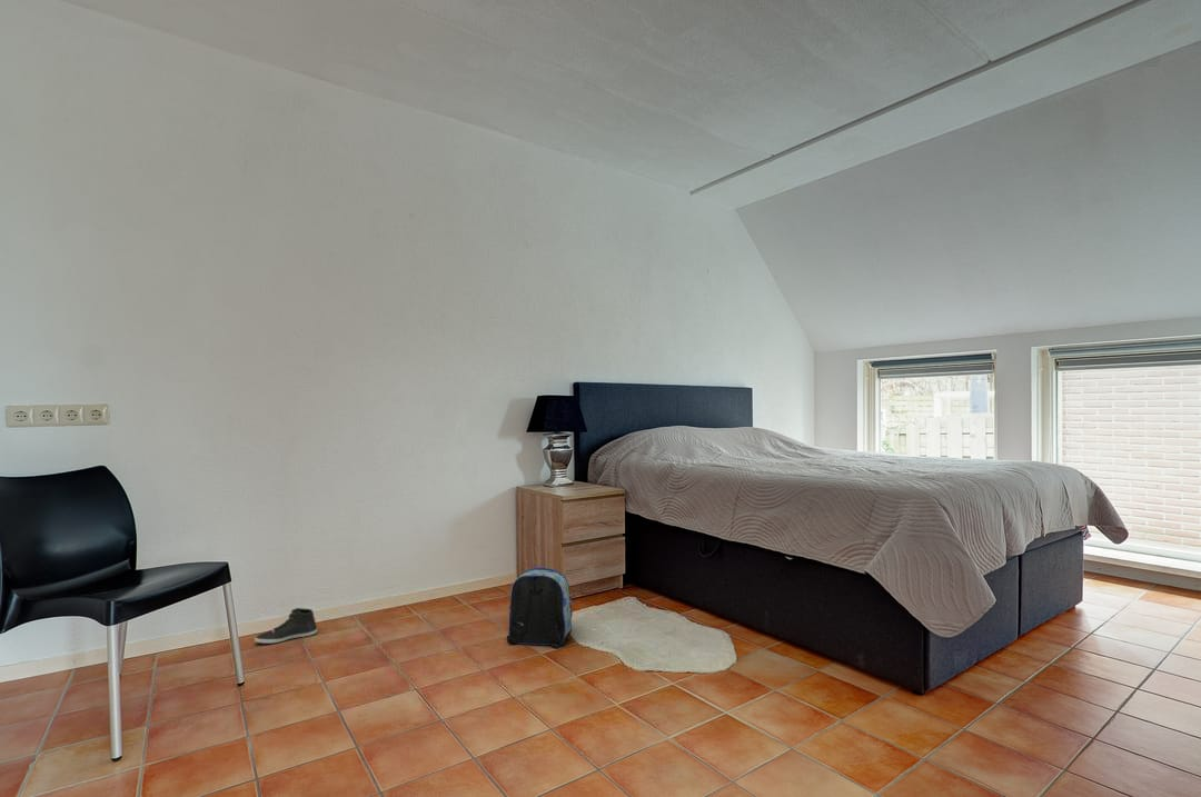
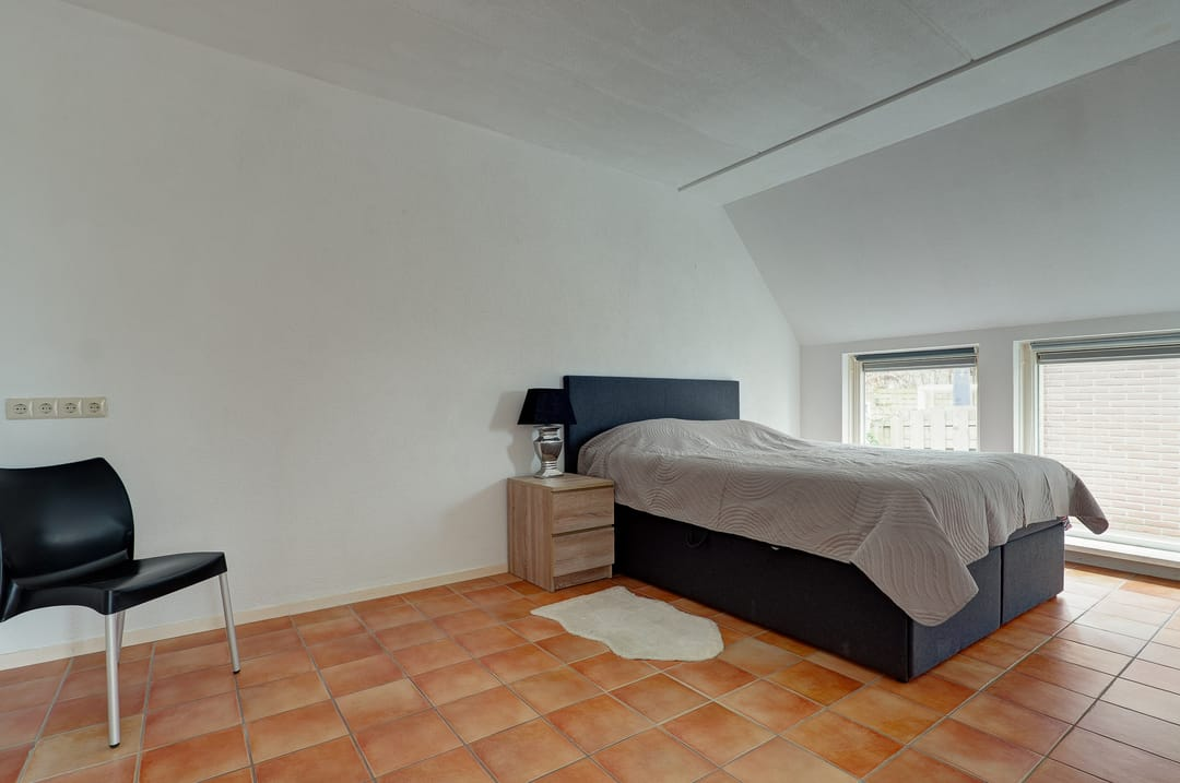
- sneaker (286, 624)
- backpack (540, 604)
